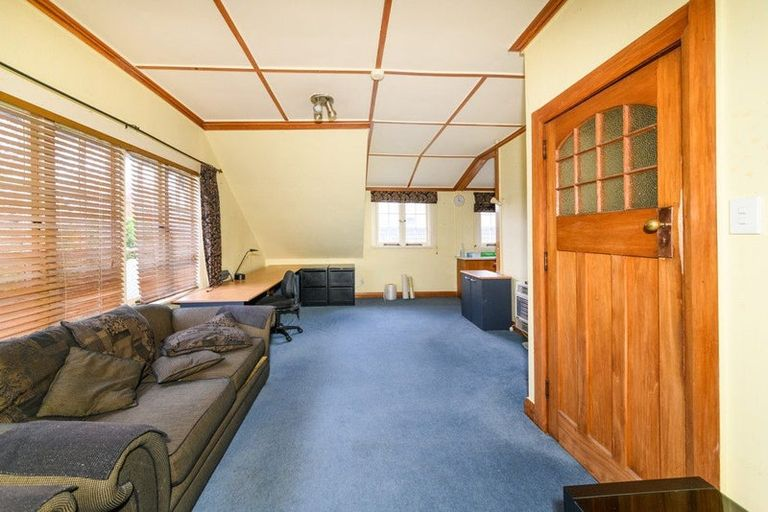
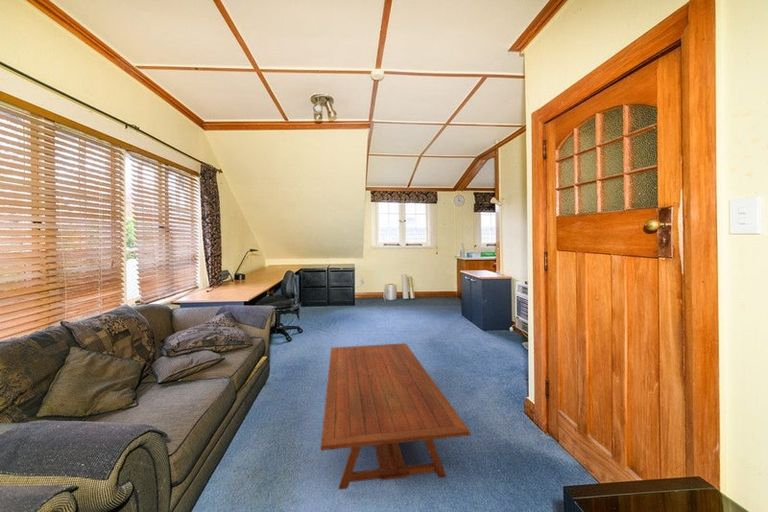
+ coffee table (379, 398)
